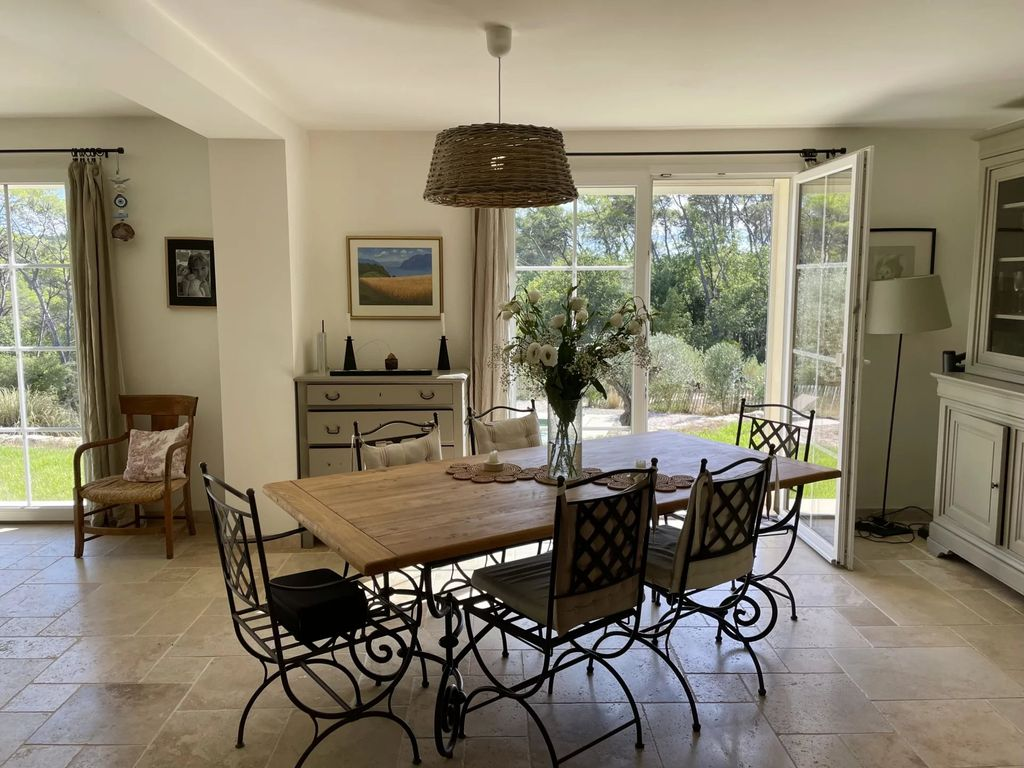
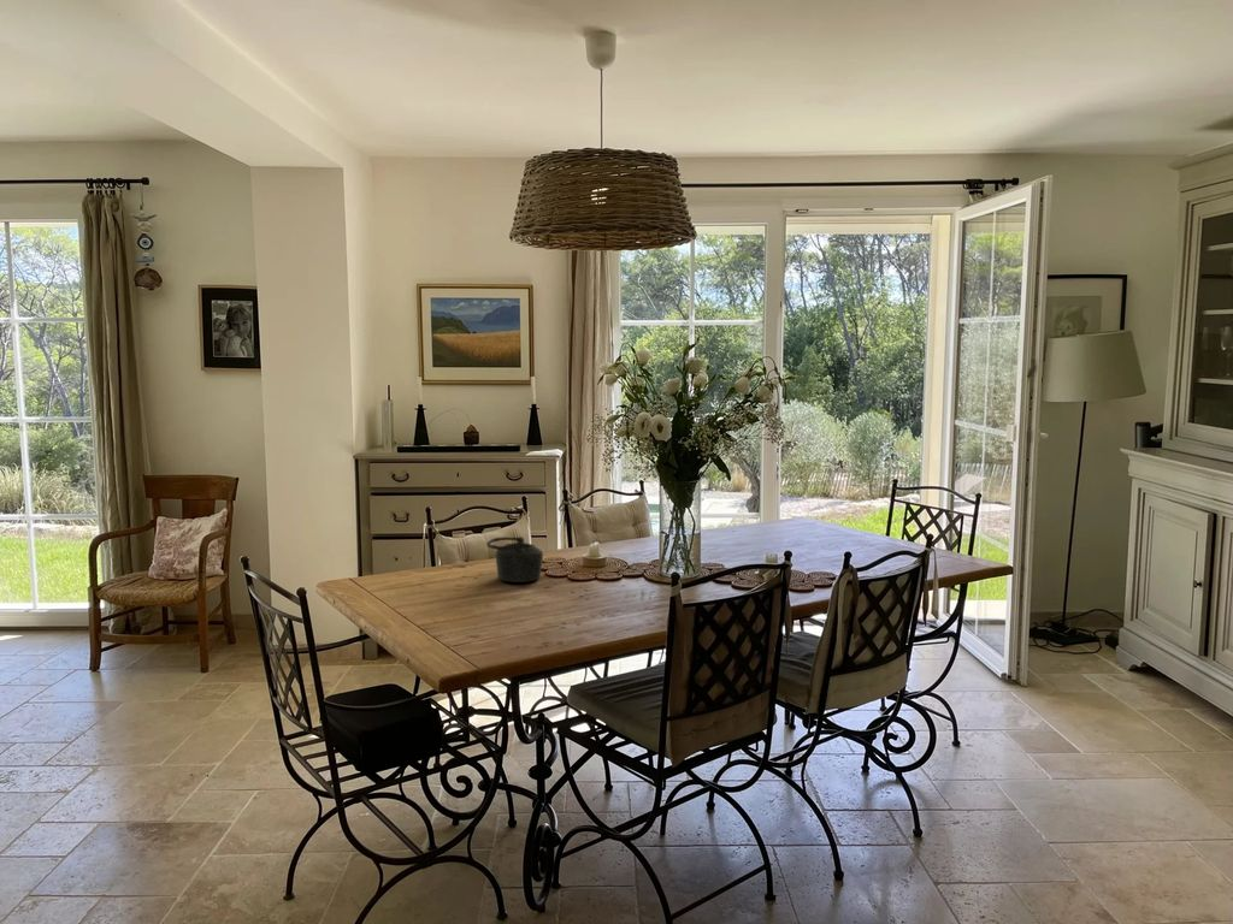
+ teapot (517, 558)
